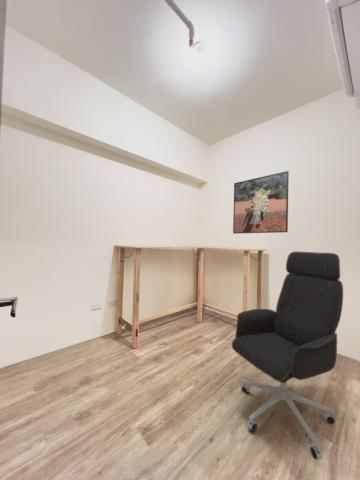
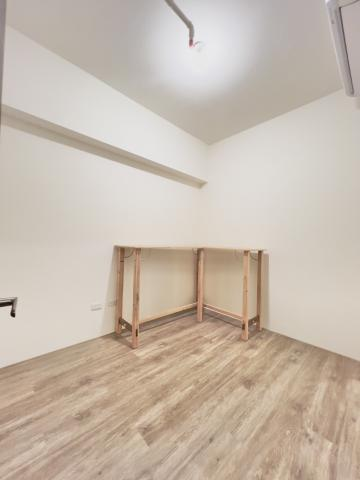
- office chair (287, 331)
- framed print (258, 205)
